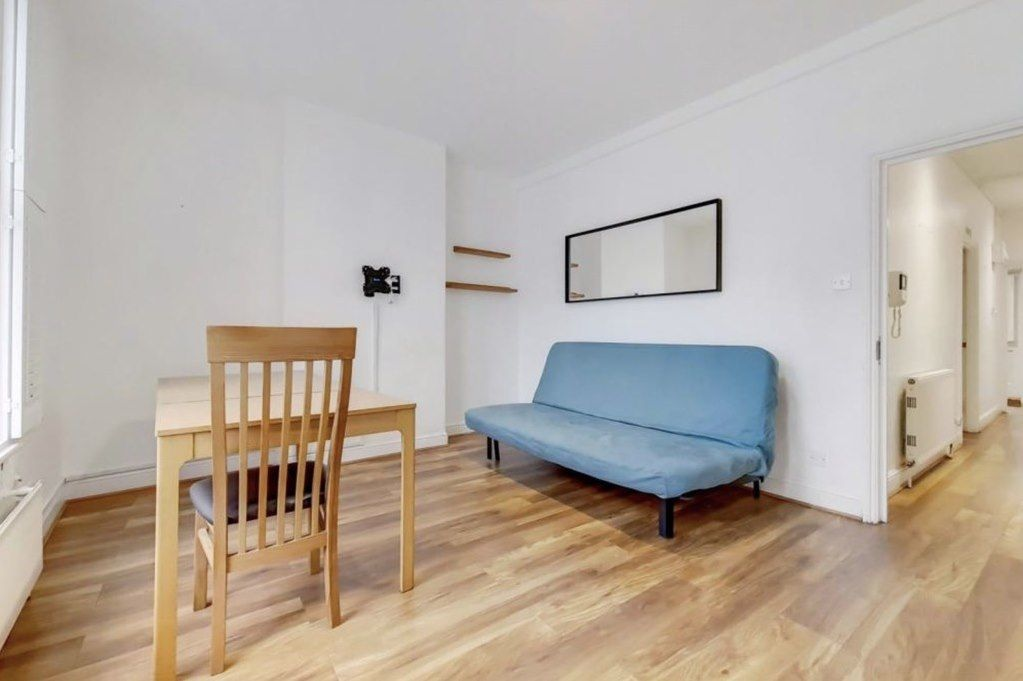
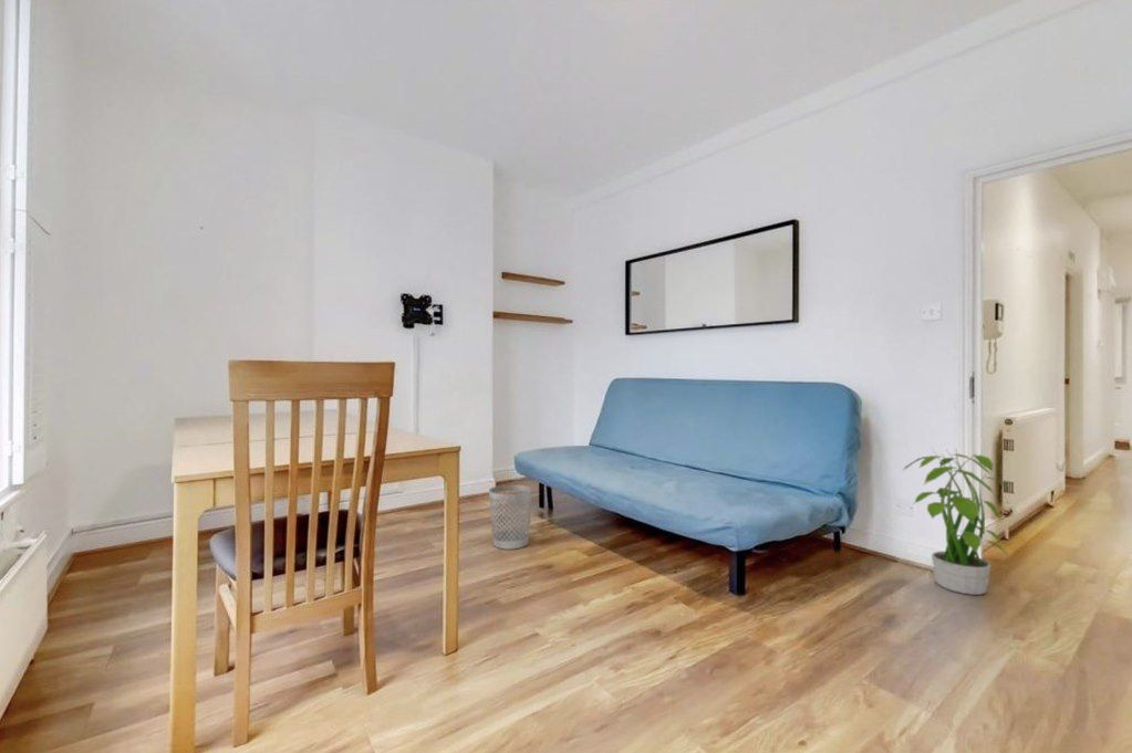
+ wastebasket (510, 516)
+ potted plant (948, 517)
